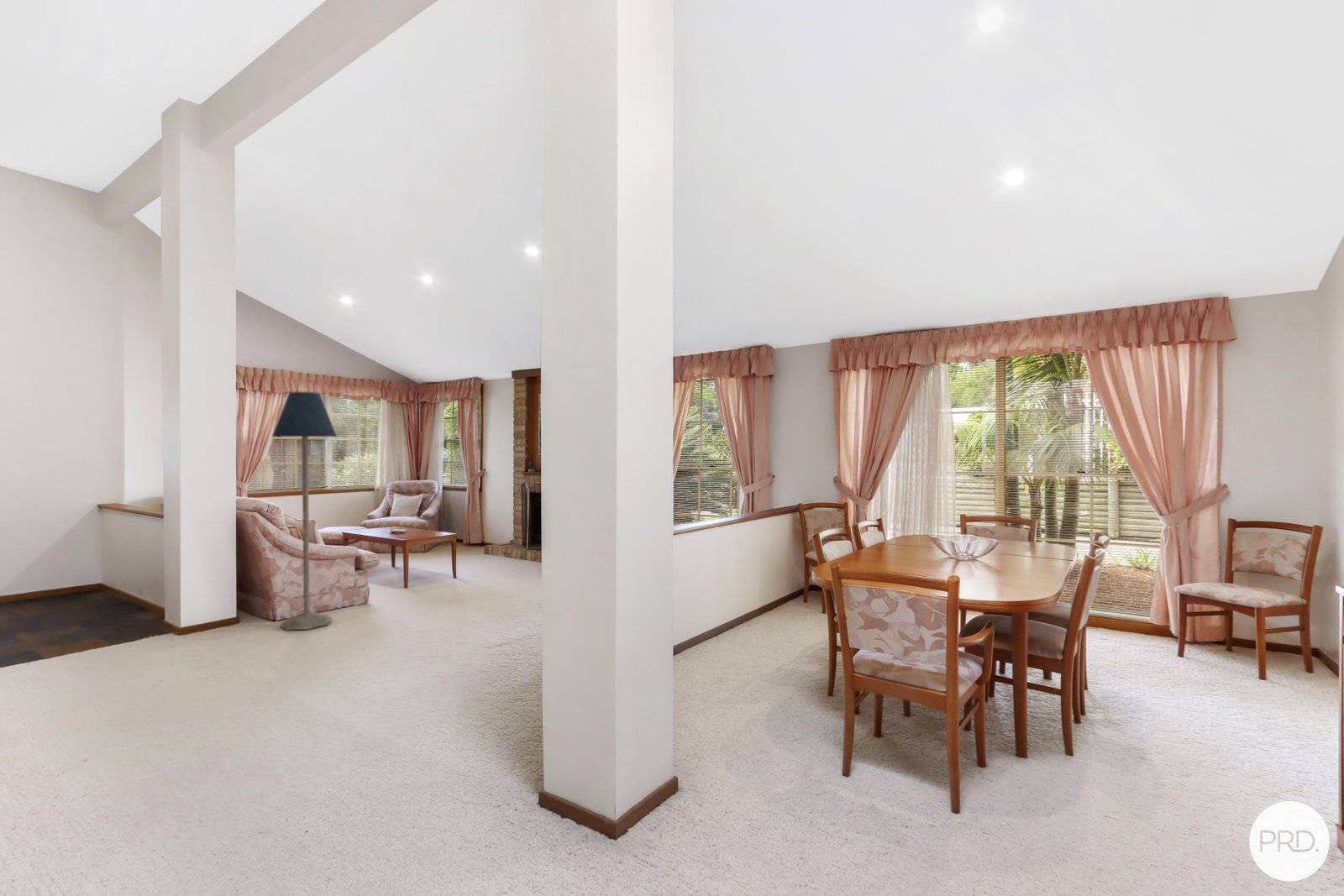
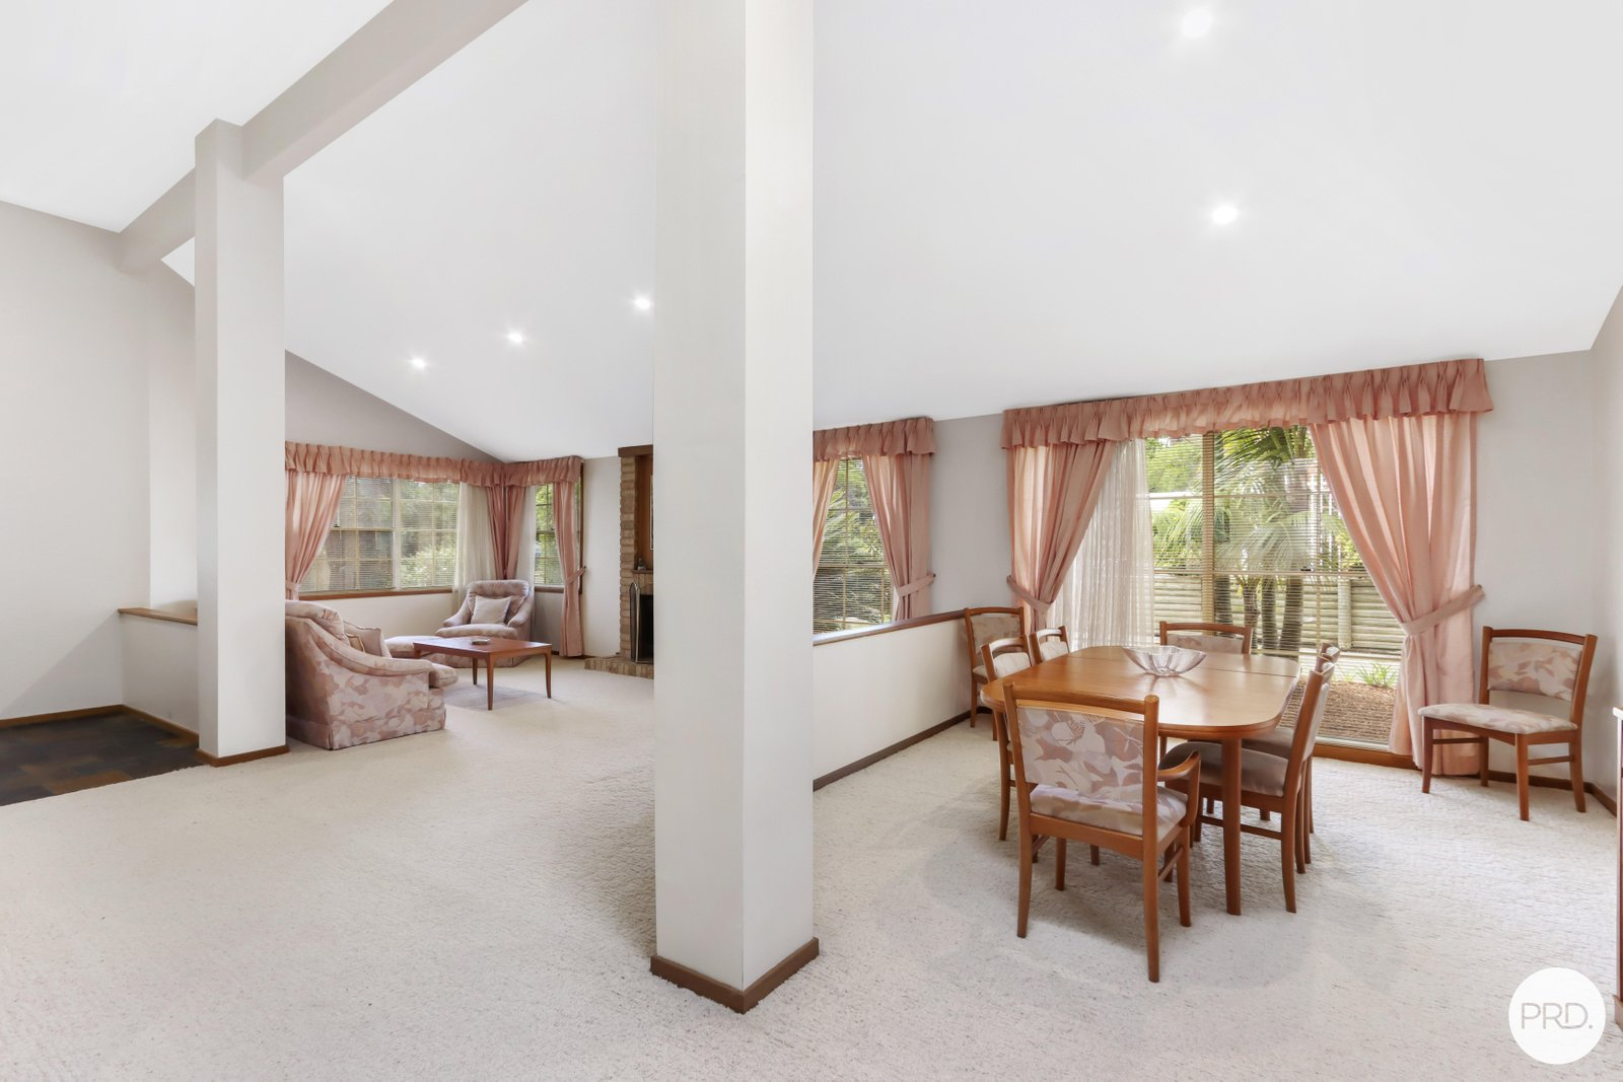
- floor lamp (305, 508)
